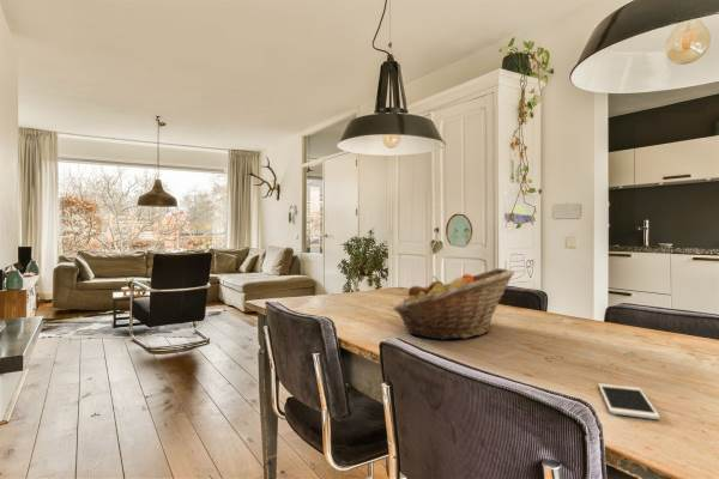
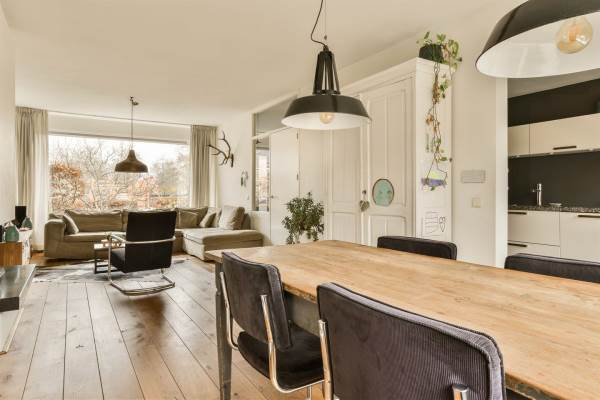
- cell phone (626, 399)
- fruit basket (453, 298)
